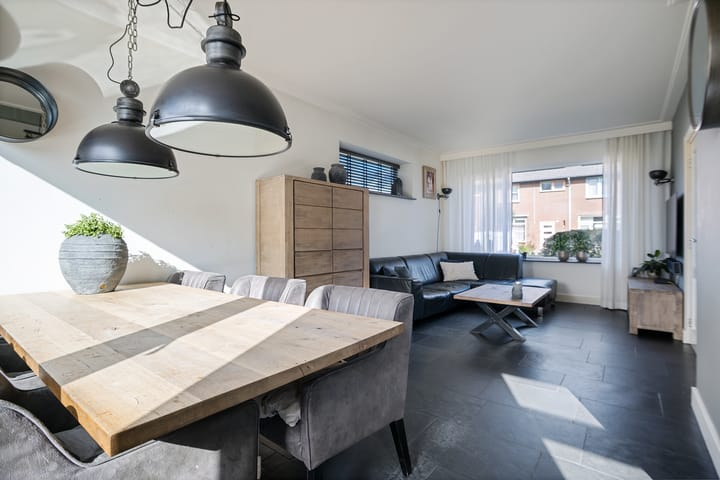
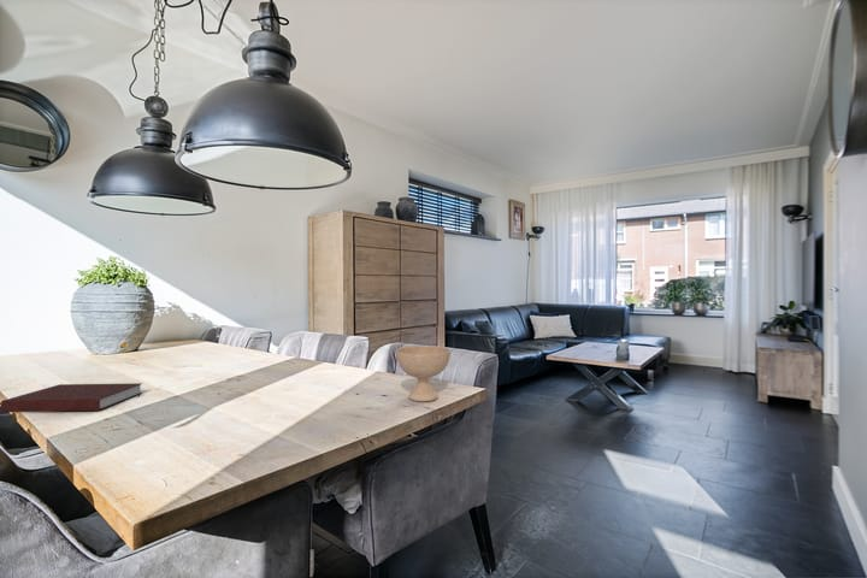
+ notebook (77, 396)
+ bowl (423, 373)
